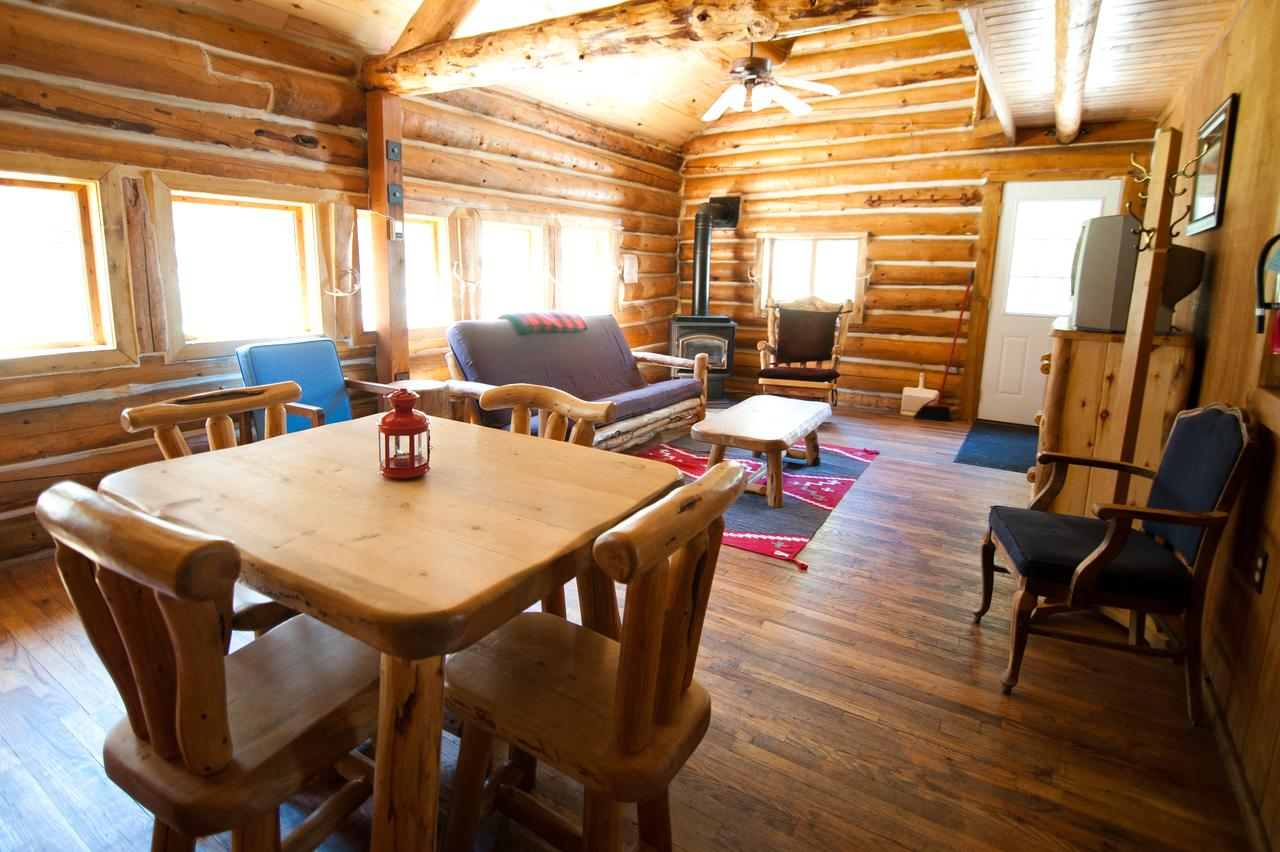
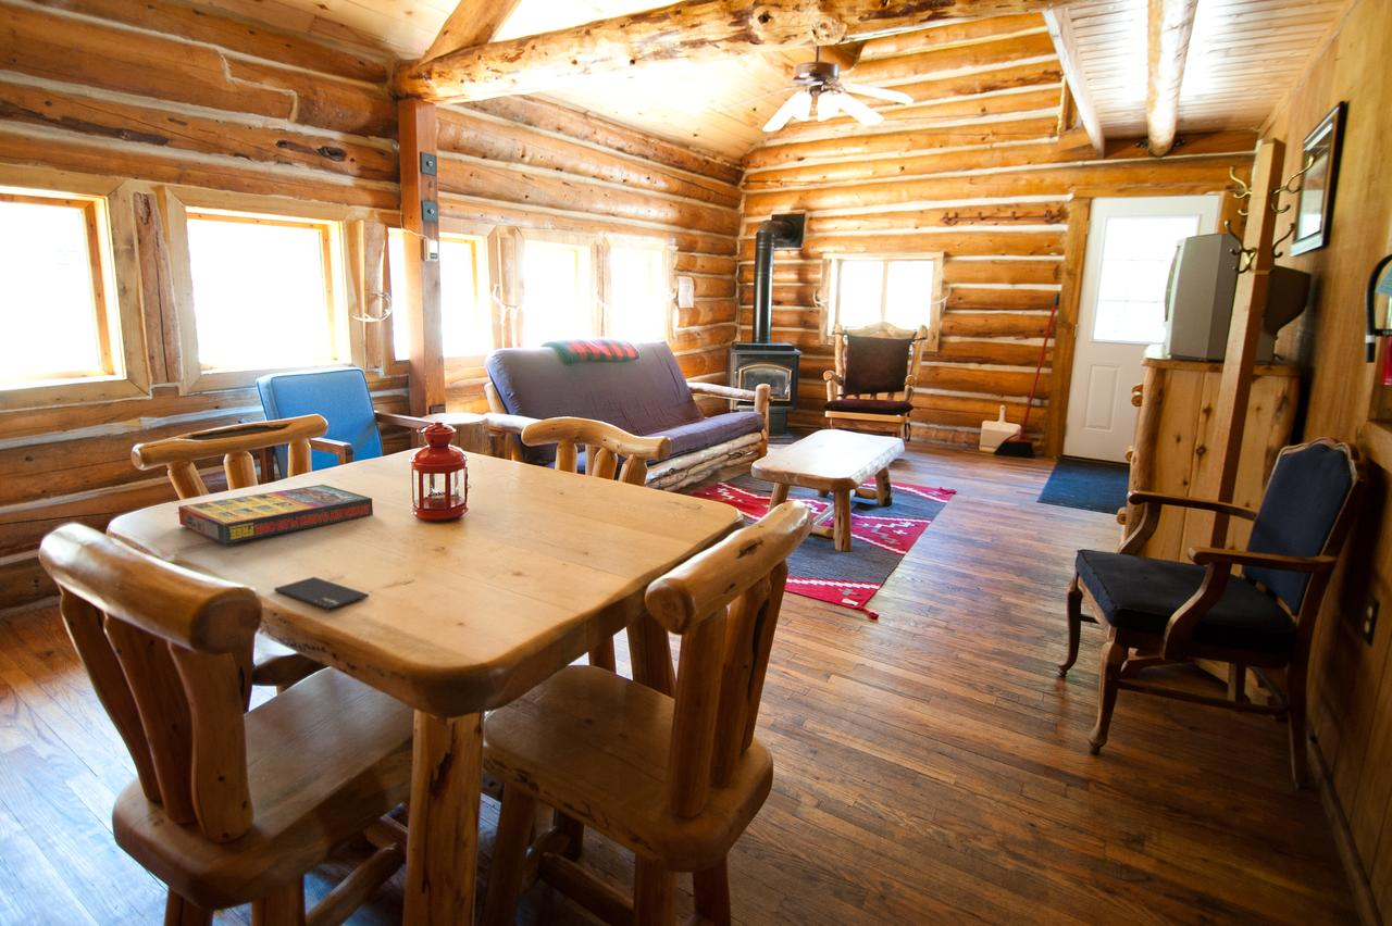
+ smartphone (321, 591)
+ game compilation box (278, 511)
